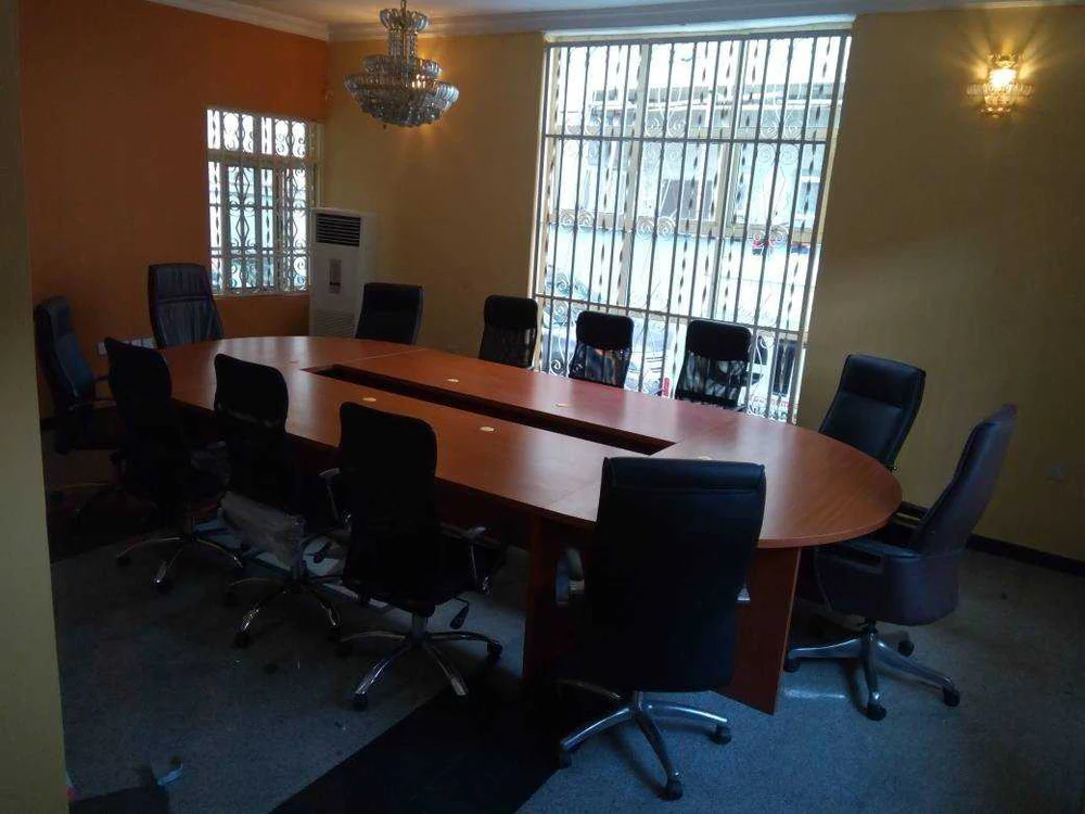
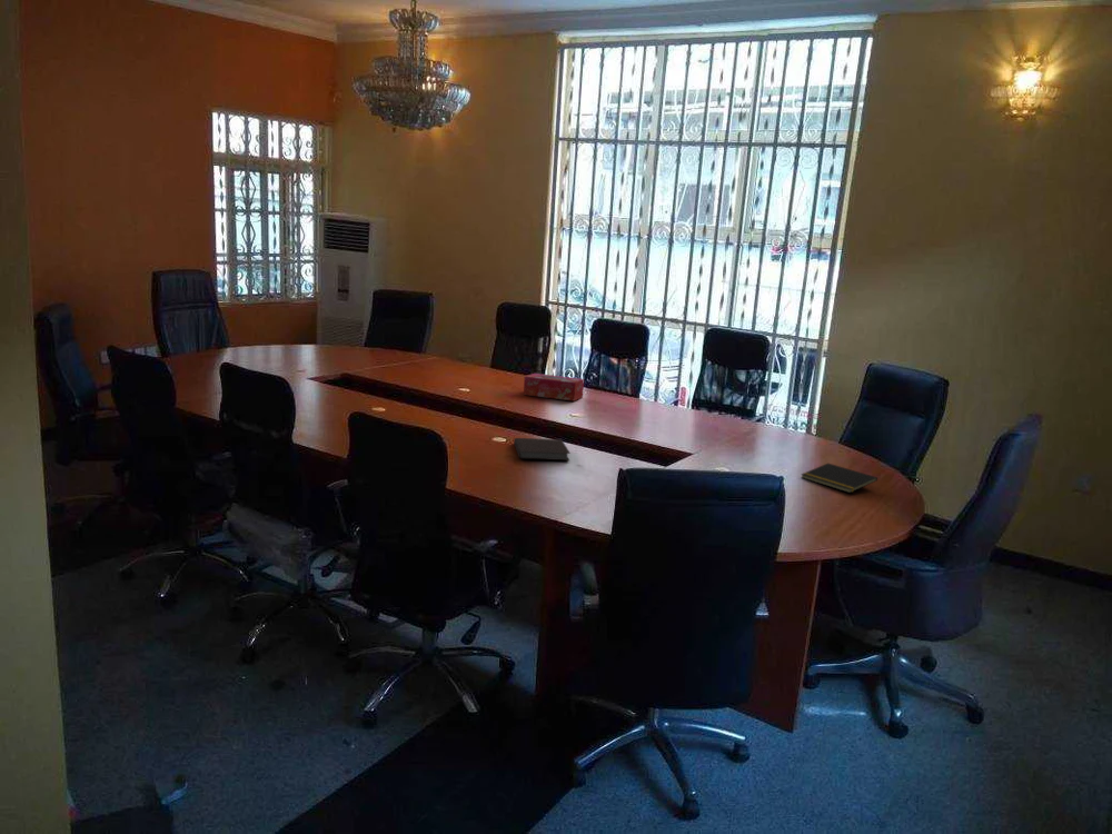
+ notebook (540, 448)
+ tissue box (554, 386)
+ notepad (838, 477)
